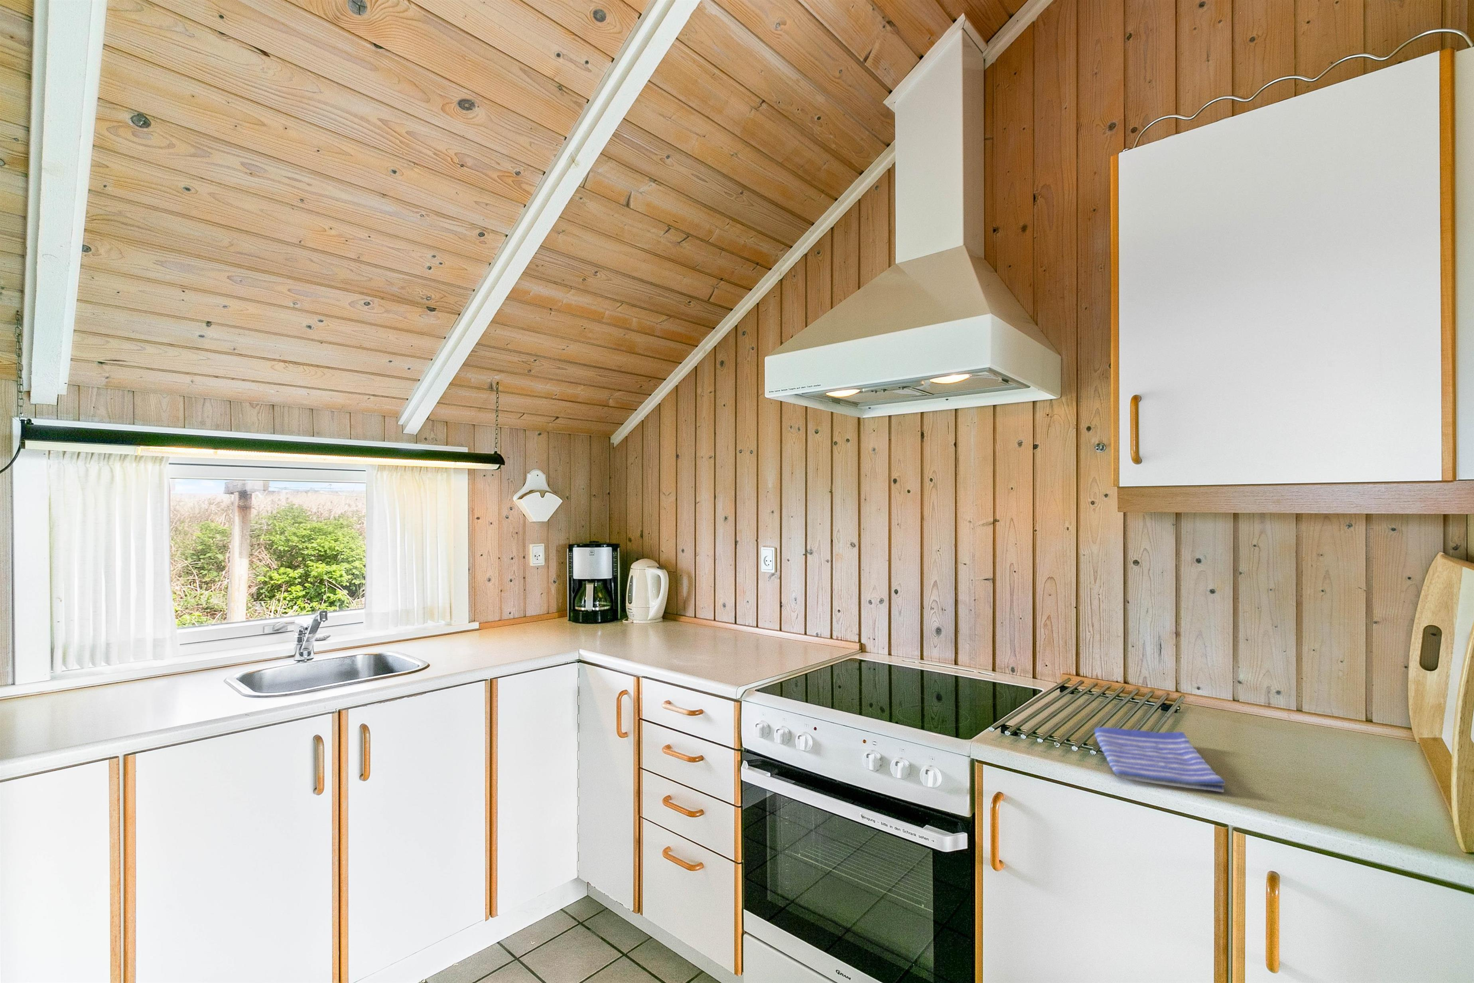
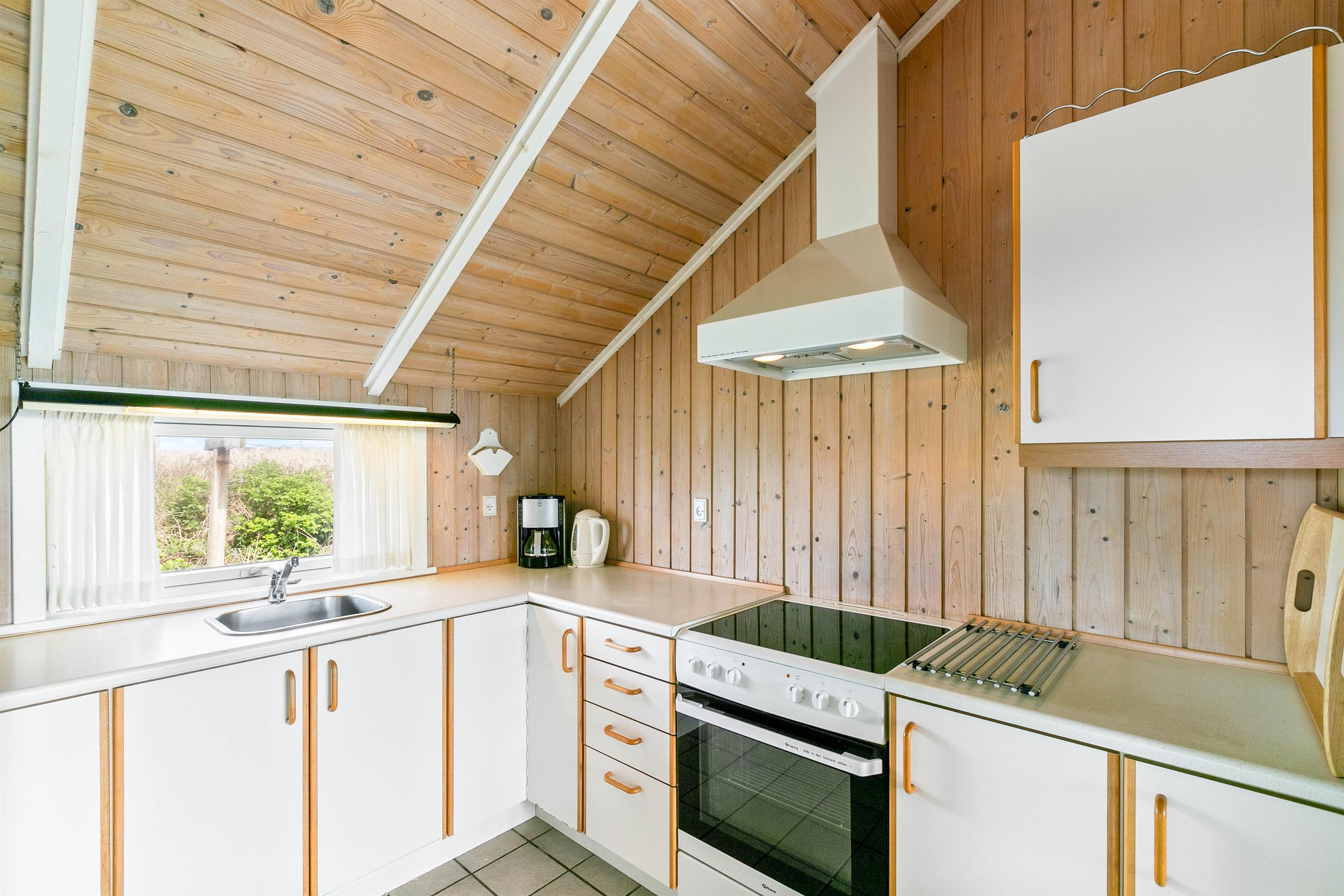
- dish towel (1153, 754)
